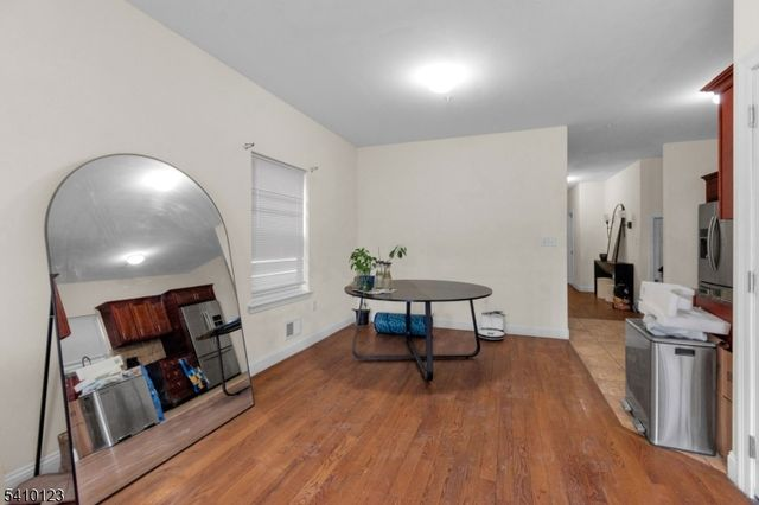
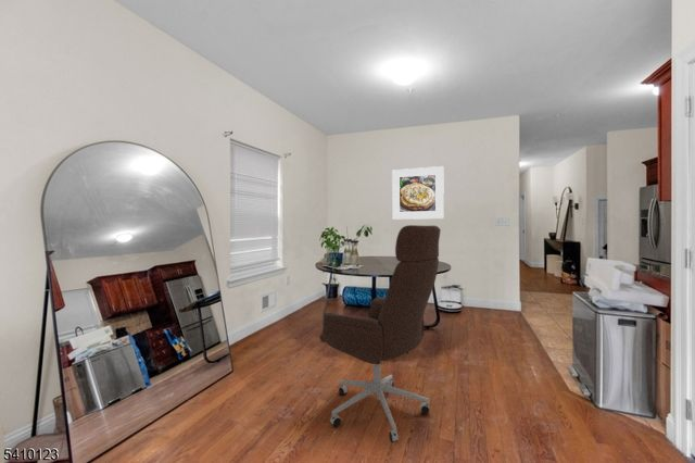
+ office chair (380, 318)
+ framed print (417, 193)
